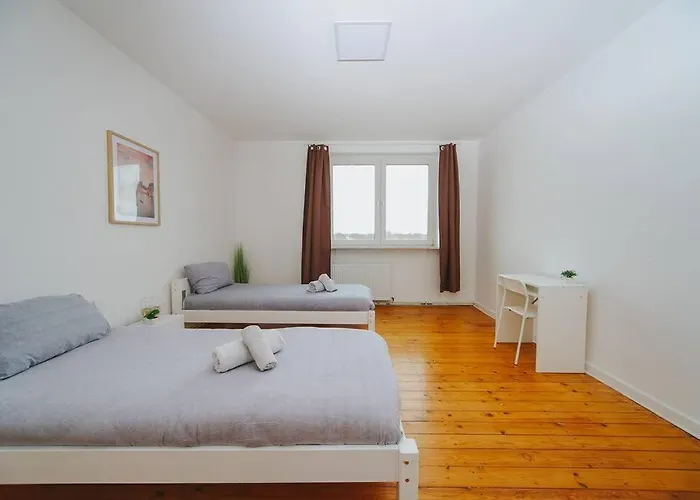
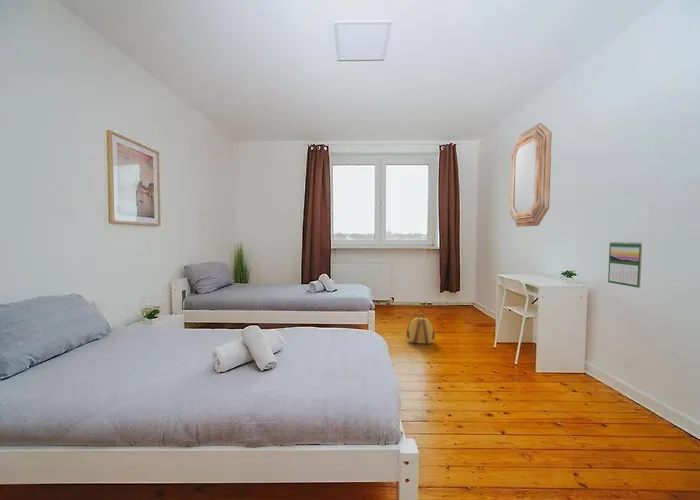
+ home mirror (526, 178)
+ calendar (624, 263)
+ backpack (420, 327)
